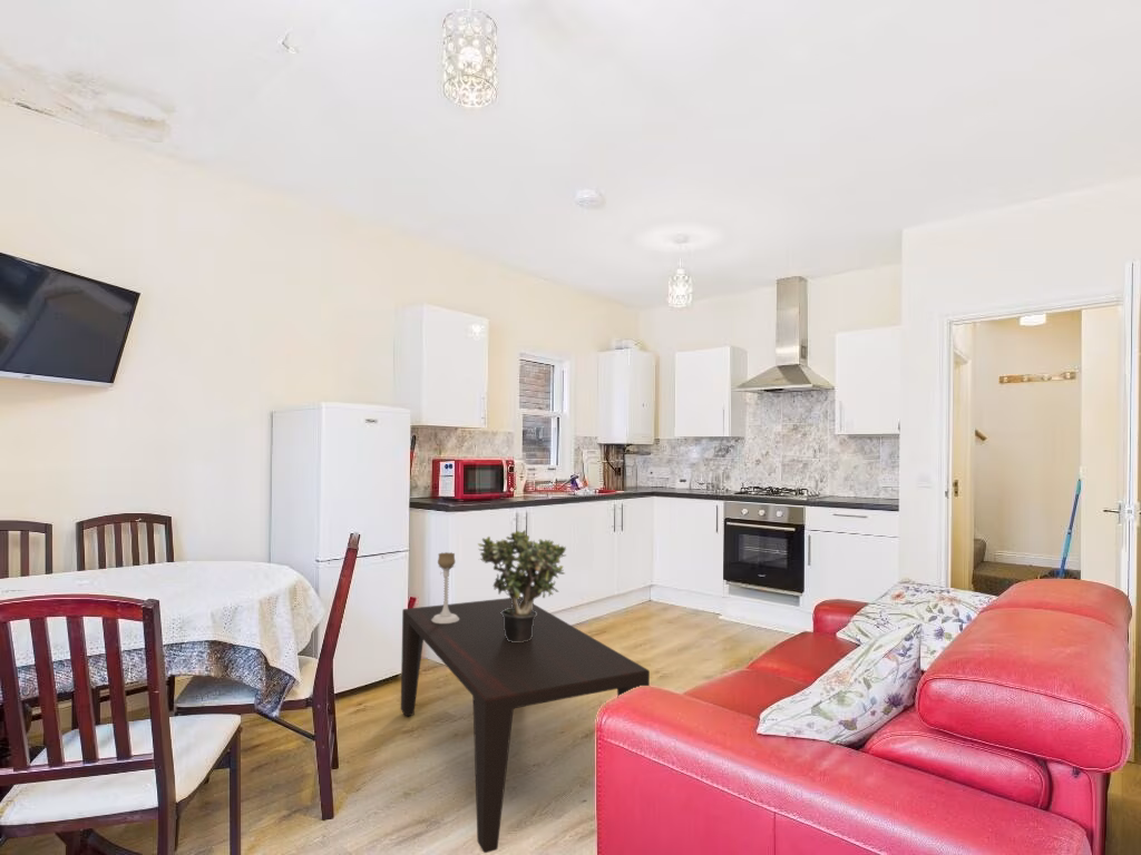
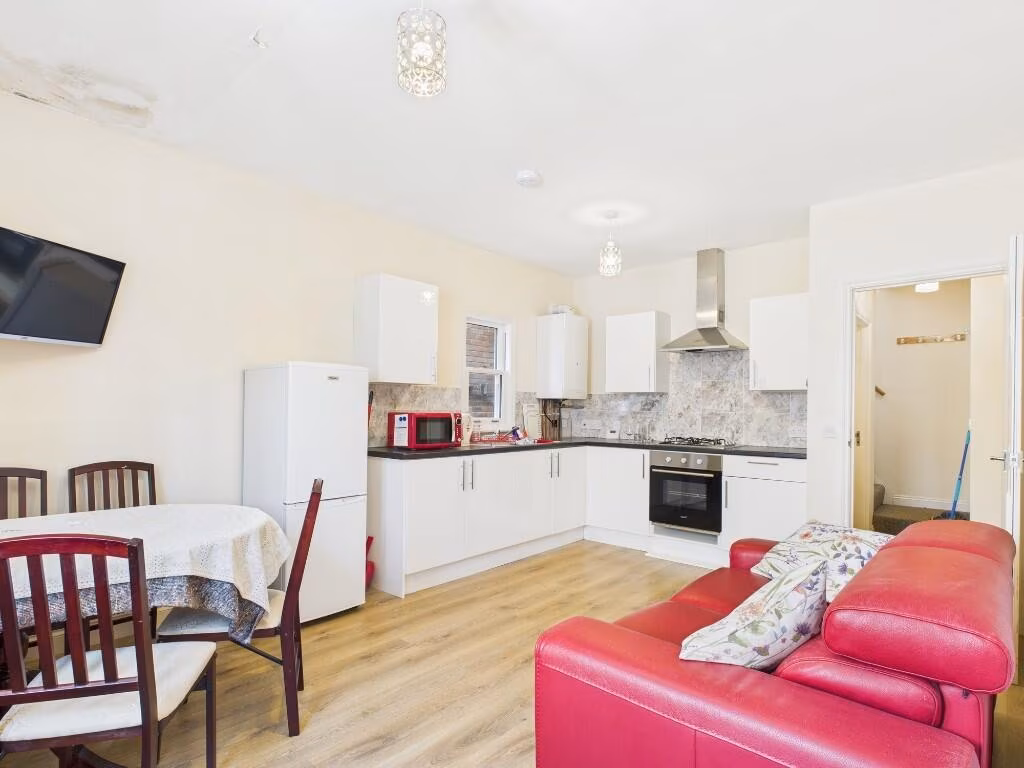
- candle holder (446, 586)
- potted plant (524, 583)
- coffee table (507, 694)
